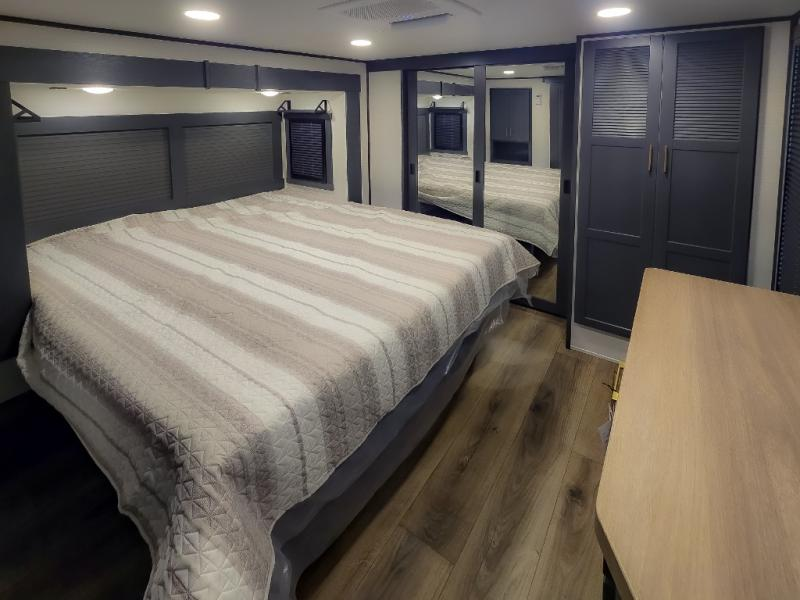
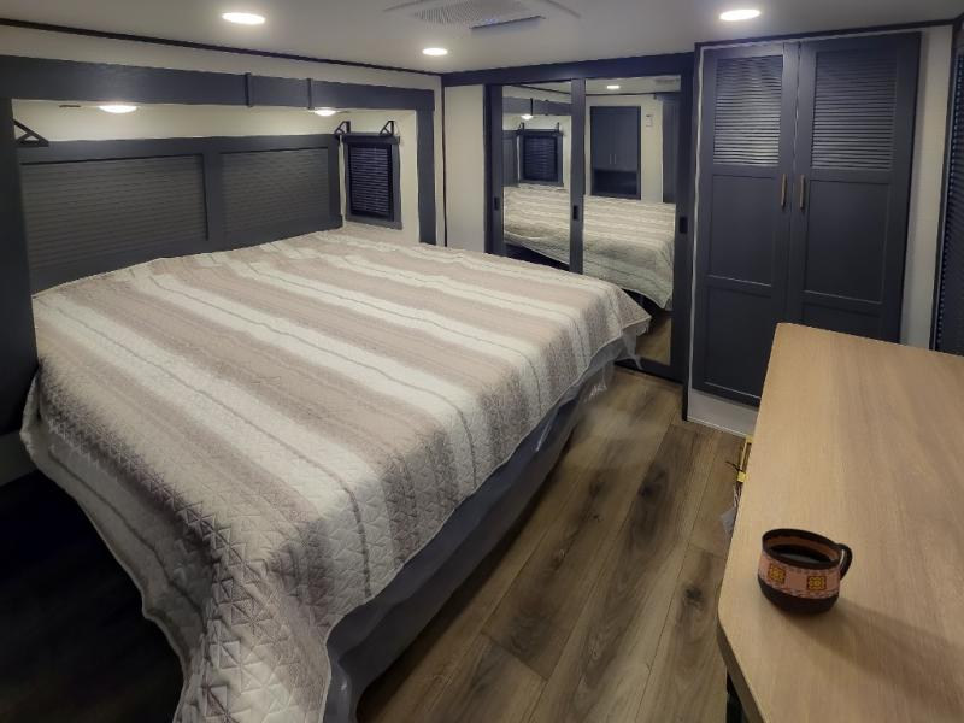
+ cup (803, 572)
